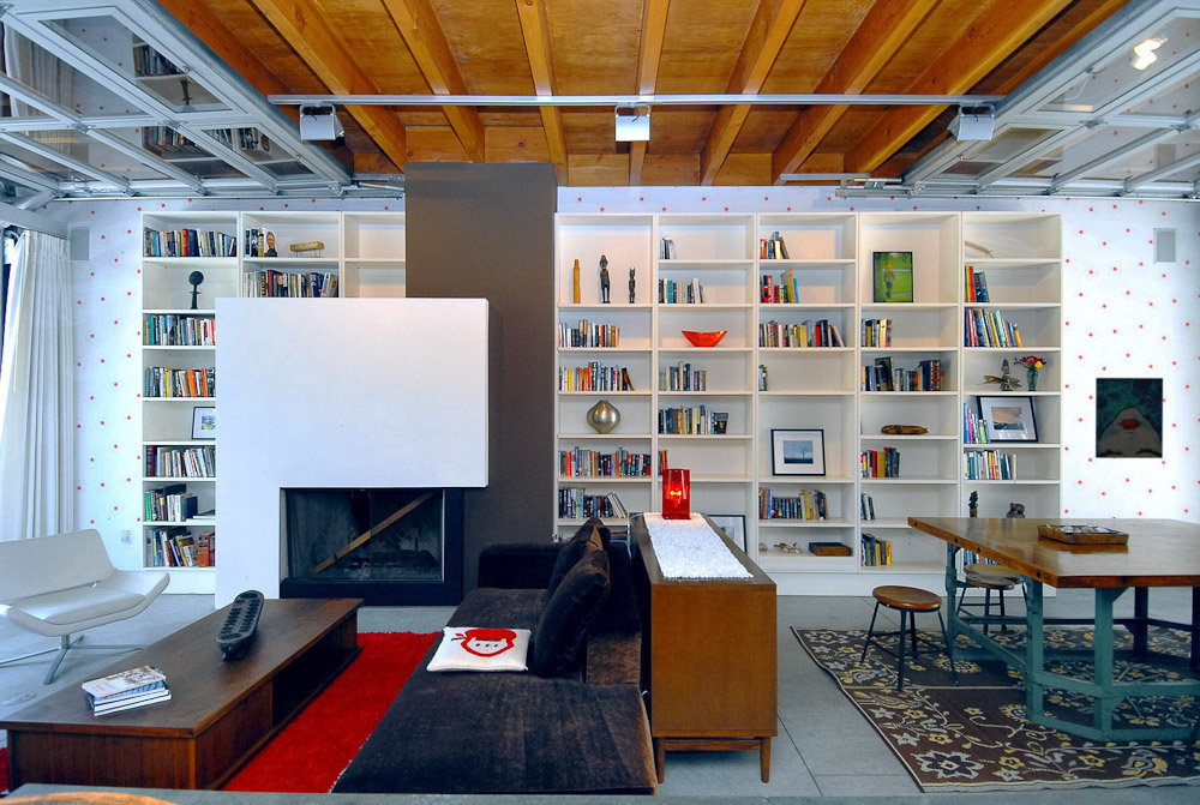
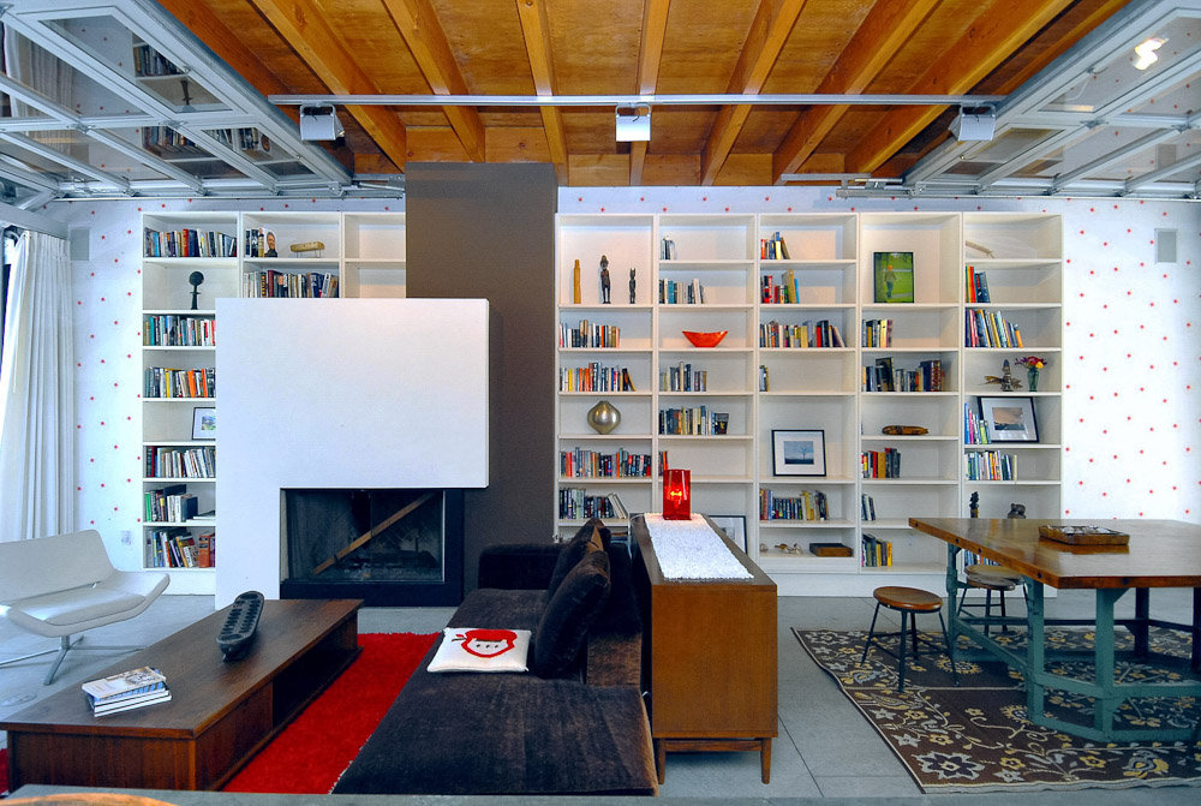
- wall art (1128, 417)
